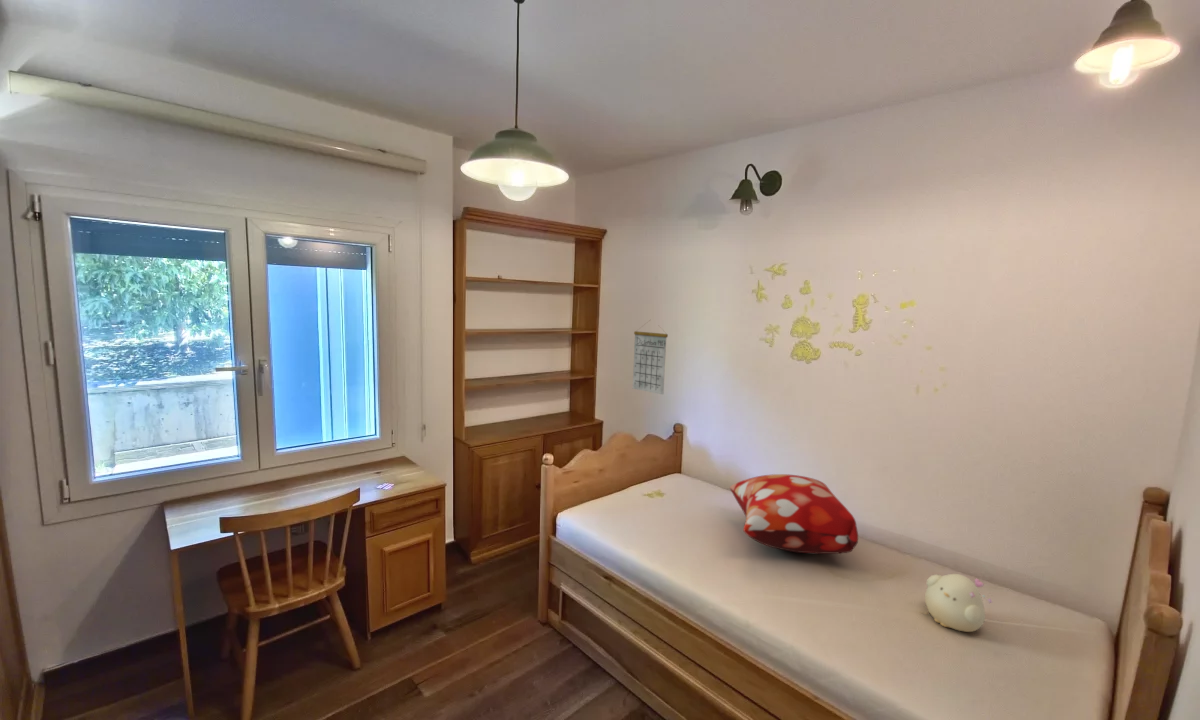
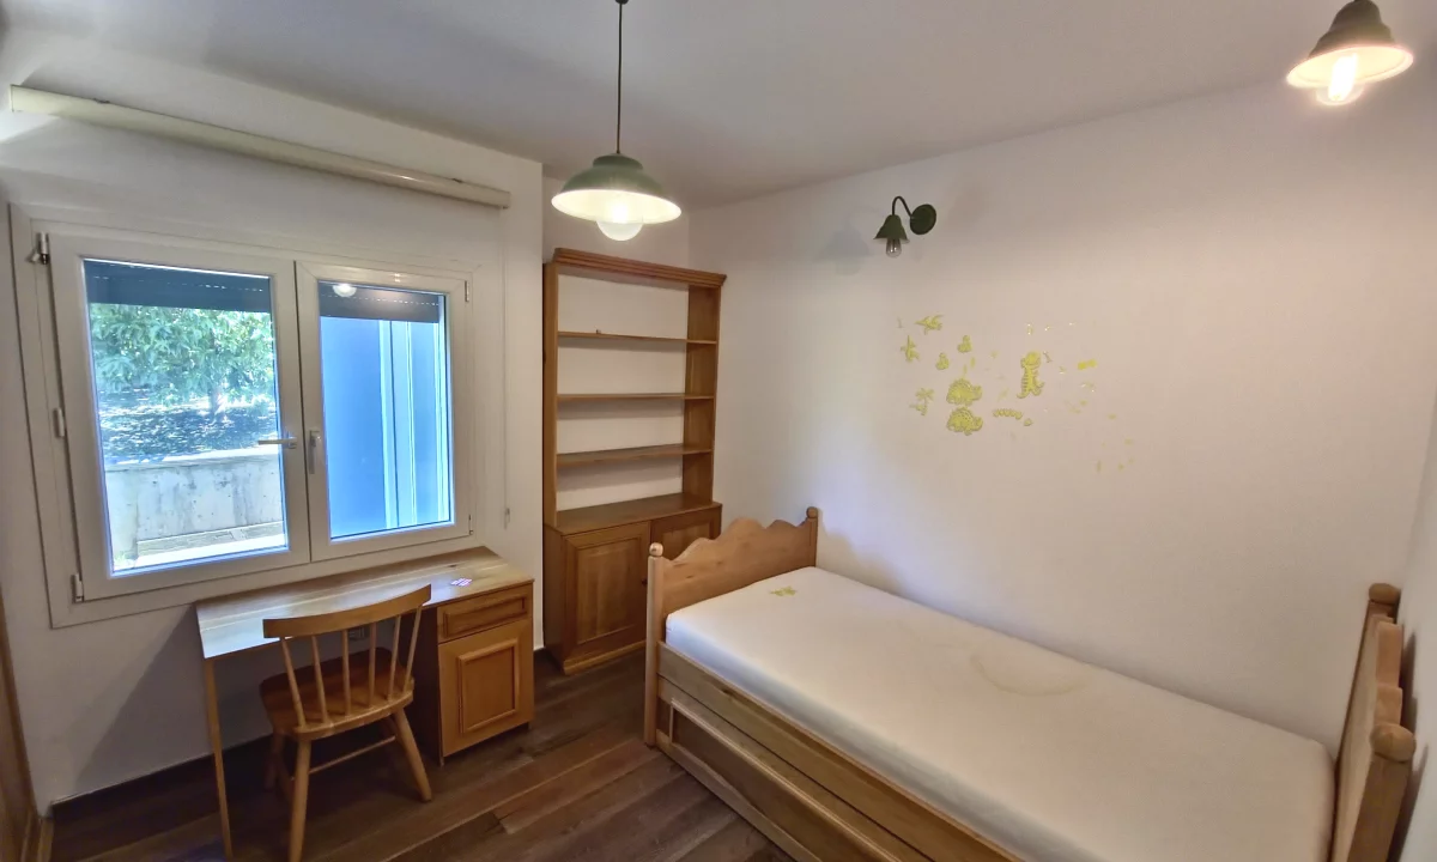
- calendar (649, 355)
- decorative pillow (786, 510)
- plush toy (959, 595)
